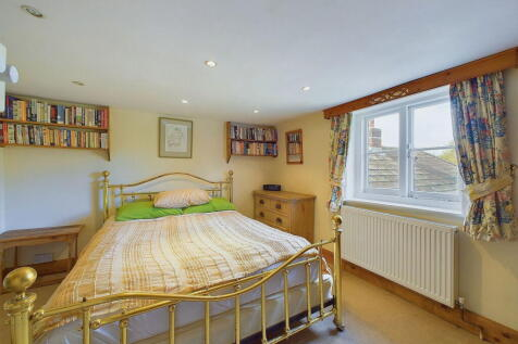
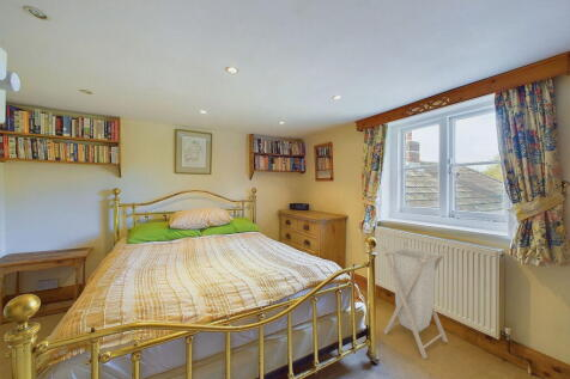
+ laundry hamper (413, 293)
